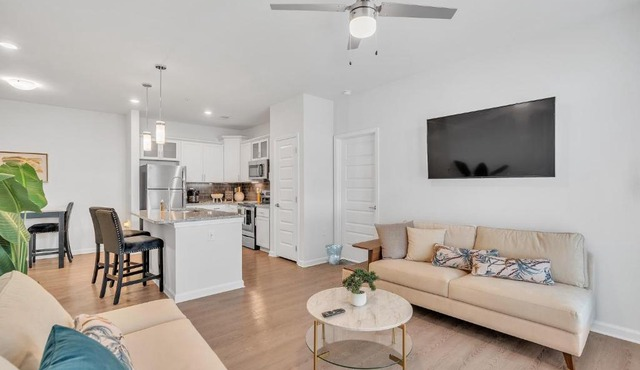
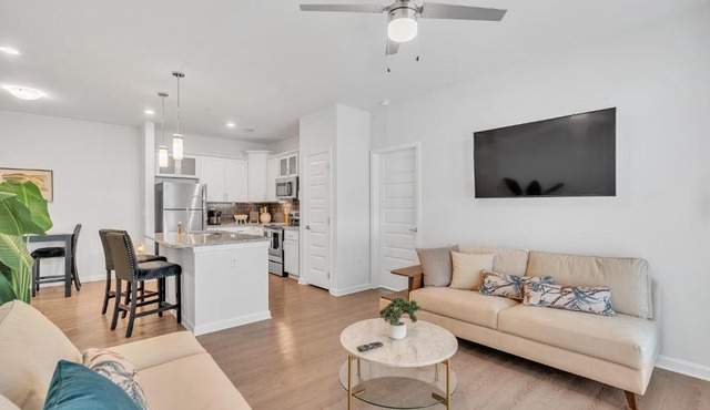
- waste basket (334, 254)
